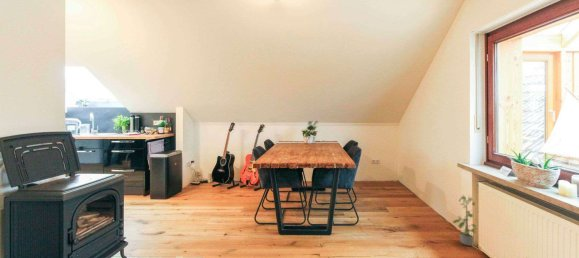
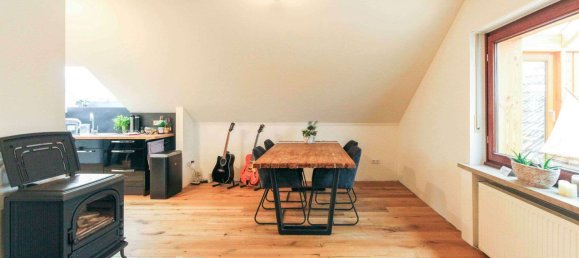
- potted plant (467, 220)
